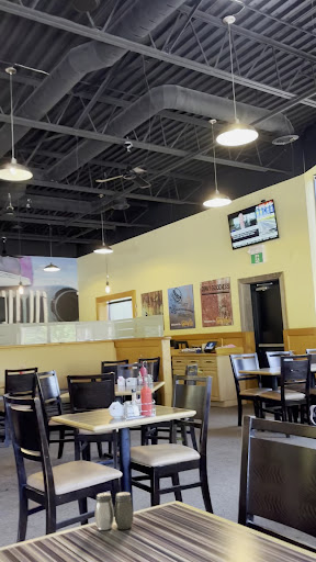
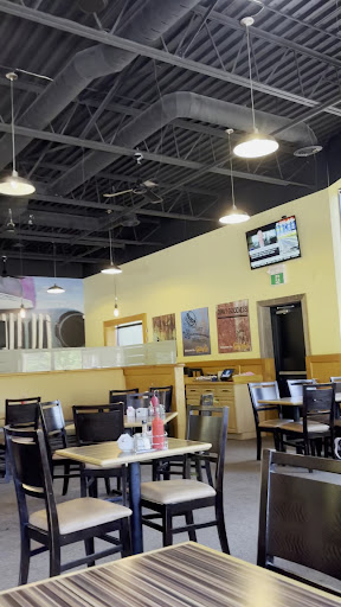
- salt and pepper shaker (114, 509)
